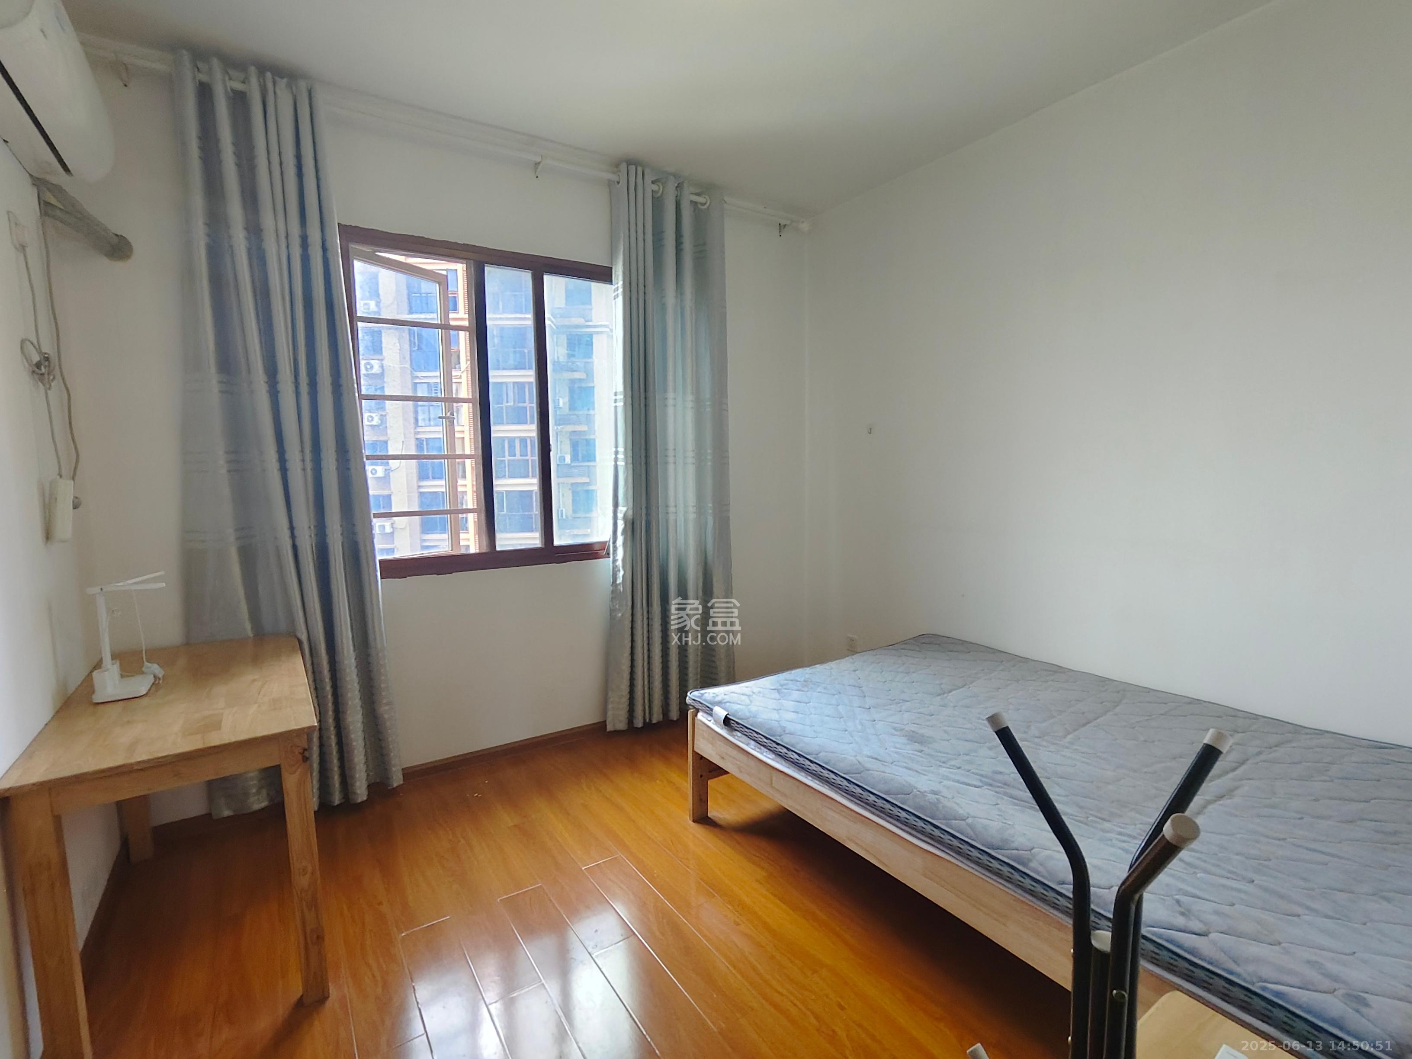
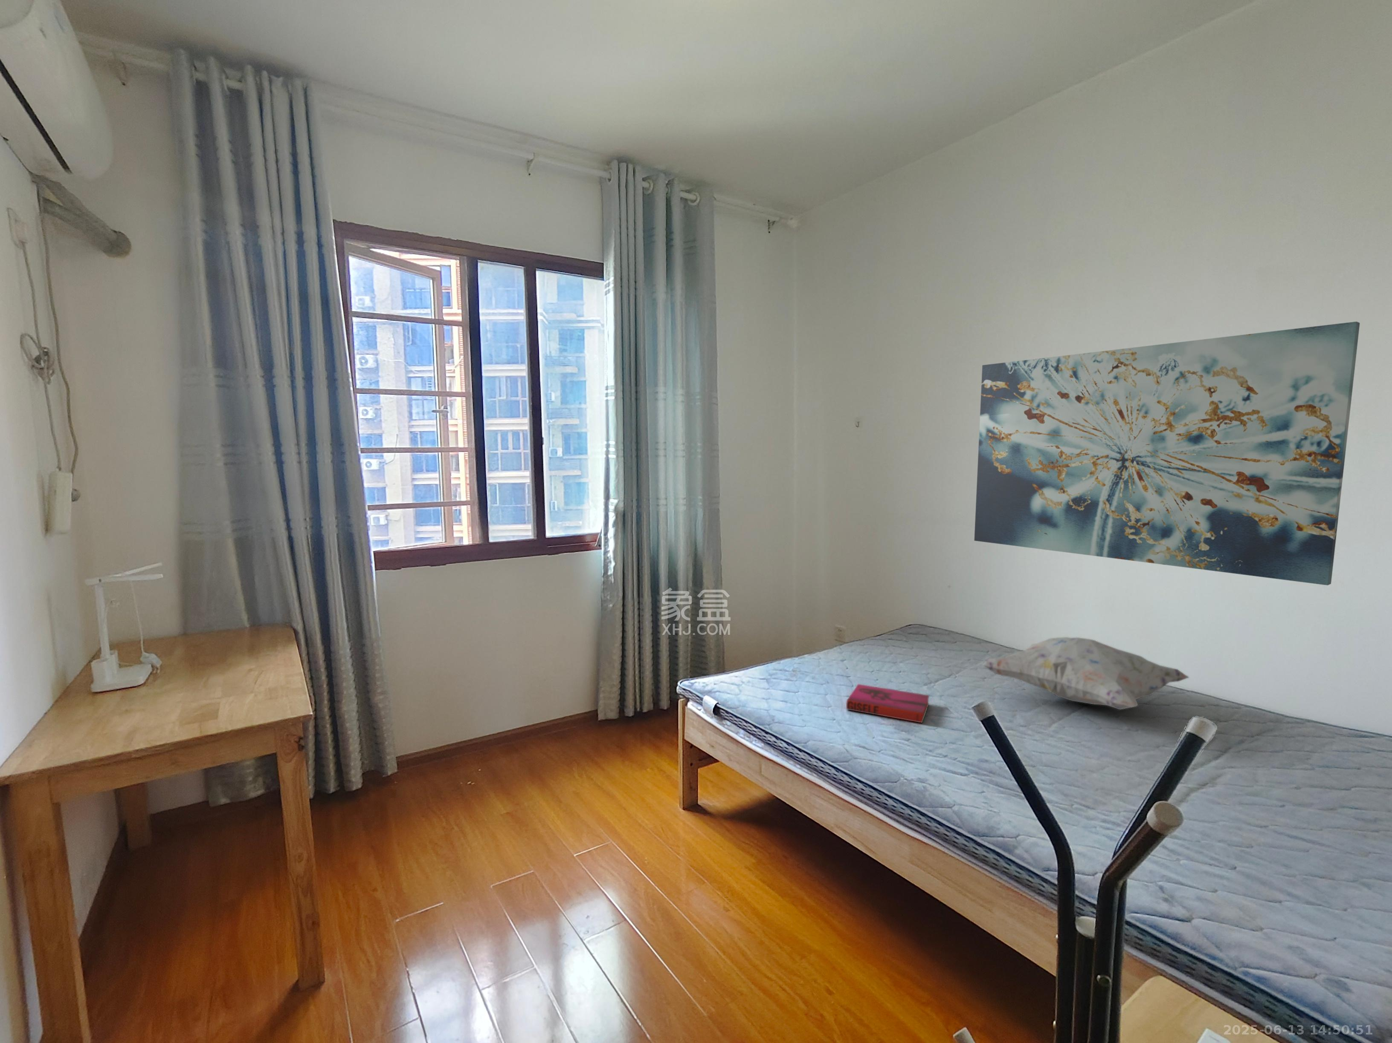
+ hardback book (888, 702)
+ decorative pillow (1083, 671)
+ wall art (1126, 455)
